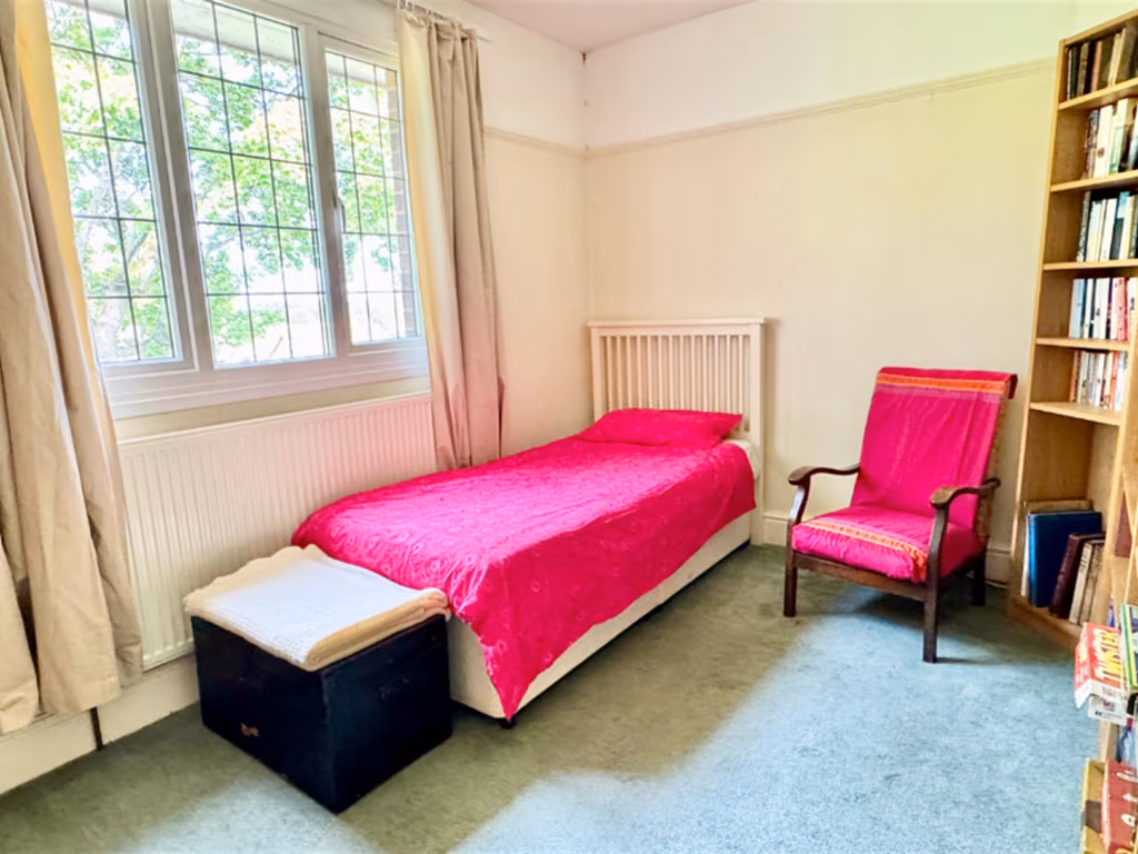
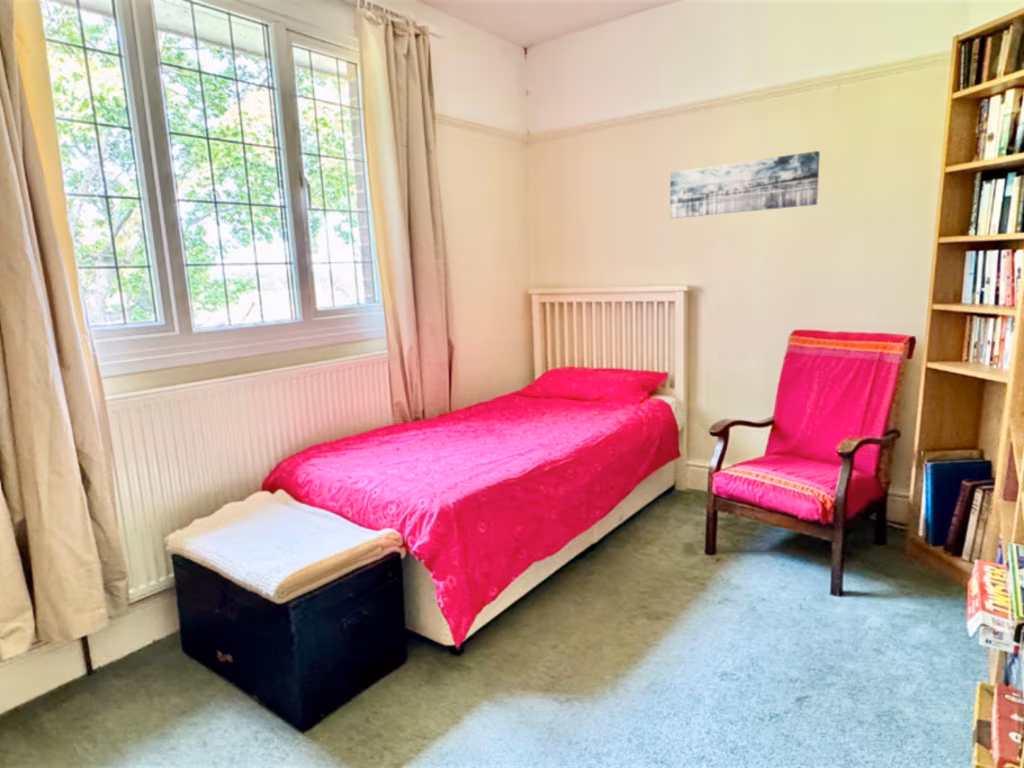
+ wall art (739, 187)
